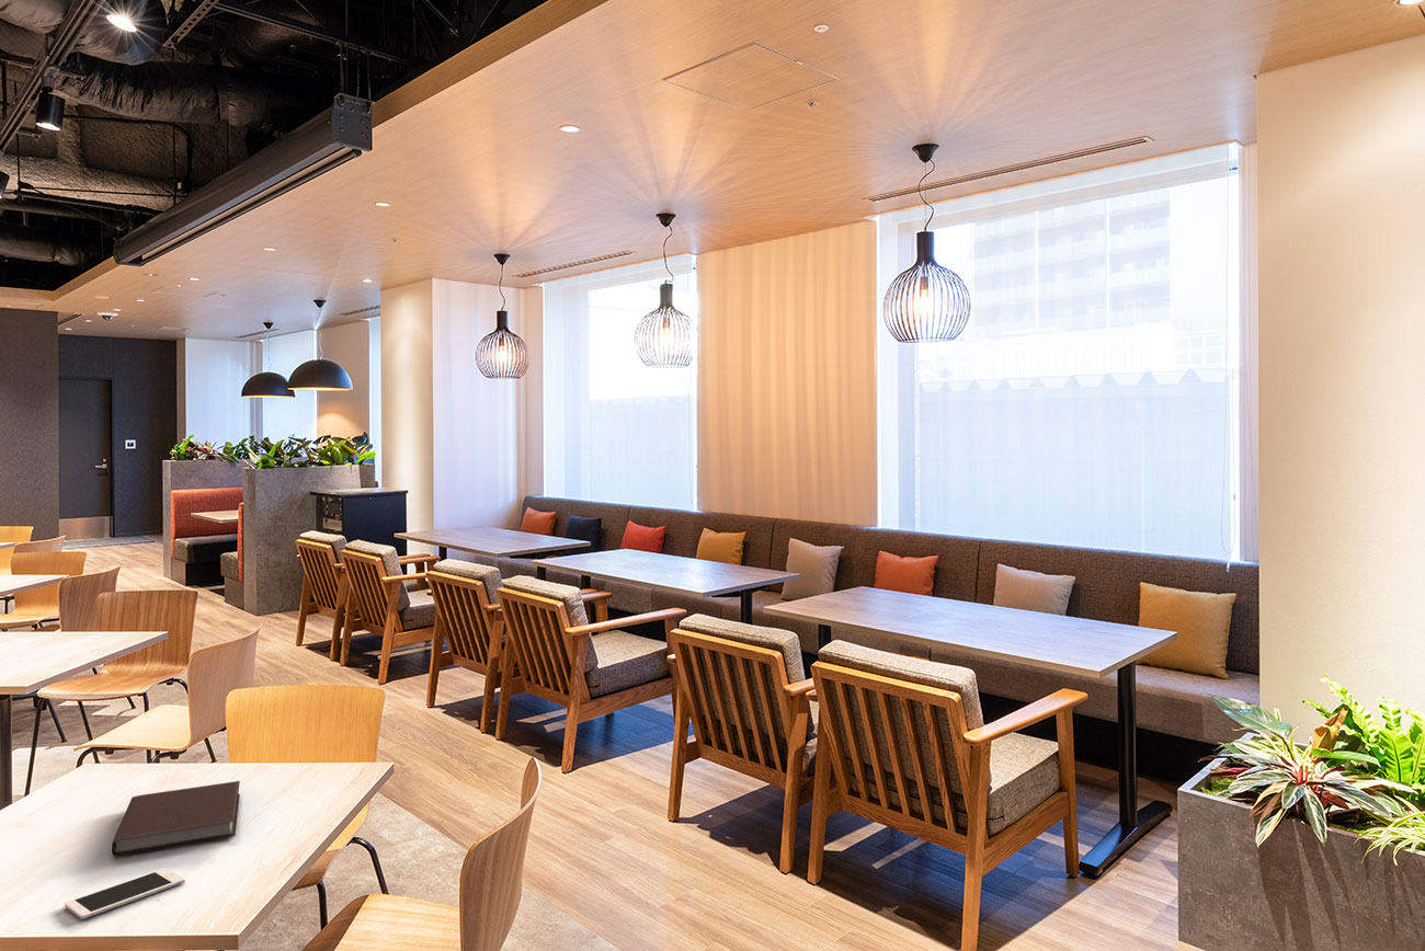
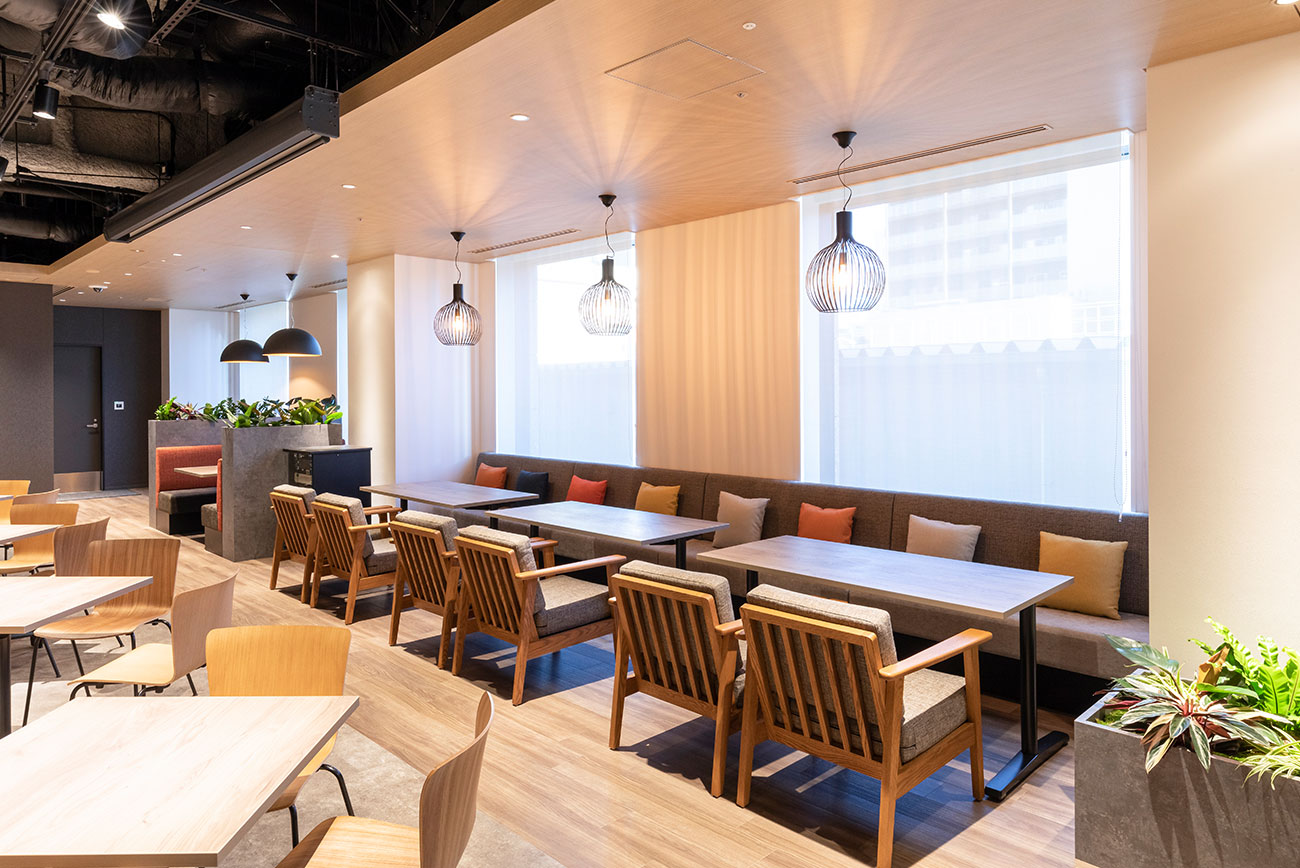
- notebook (181, 815)
- cell phone (126, 892)
